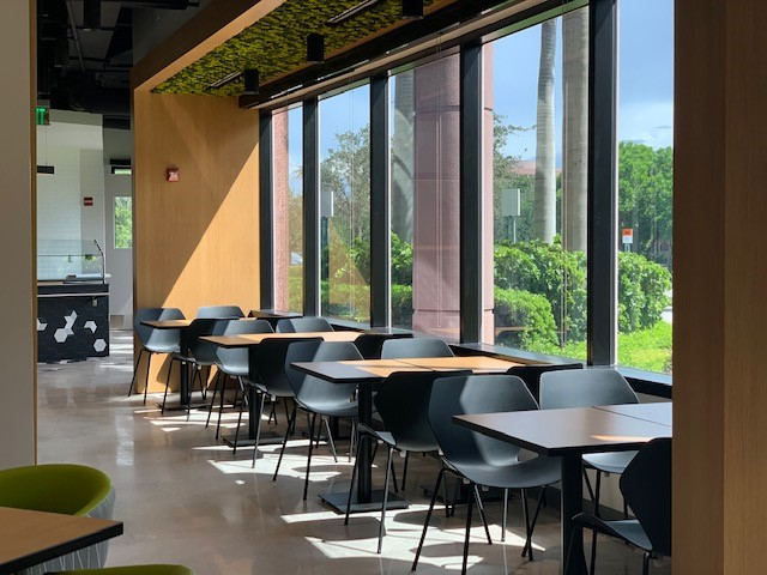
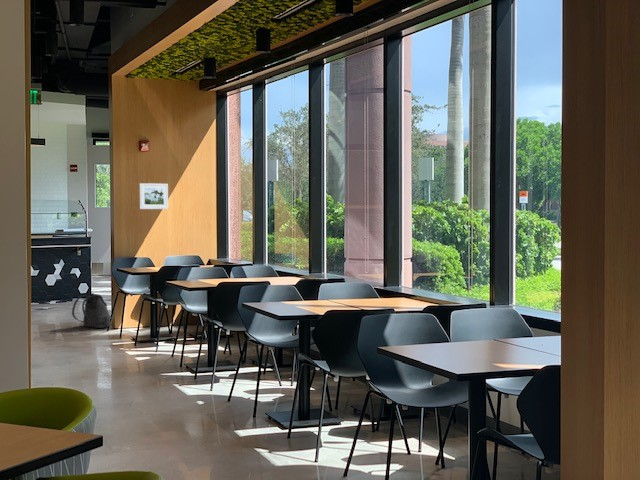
+ backpack (92, 310)
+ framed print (153, 196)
